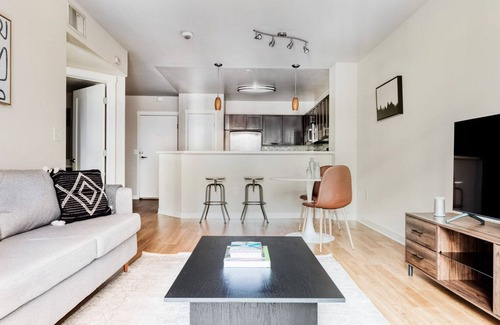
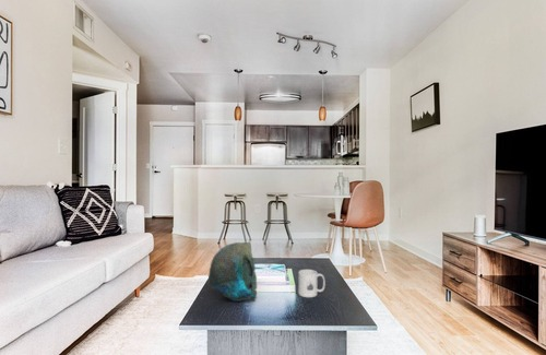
+ decorative bowl (237, 269)
+ mug (311, 283)
